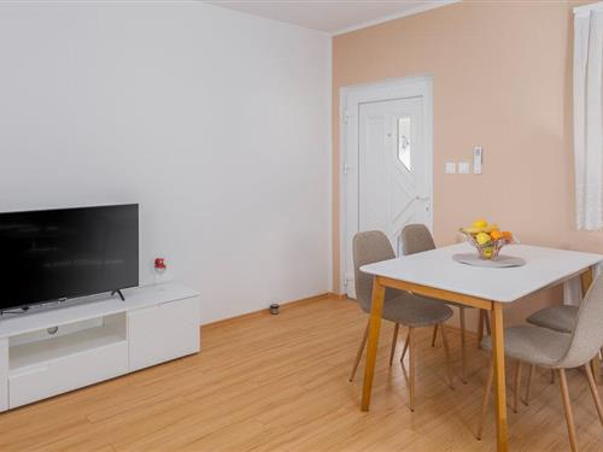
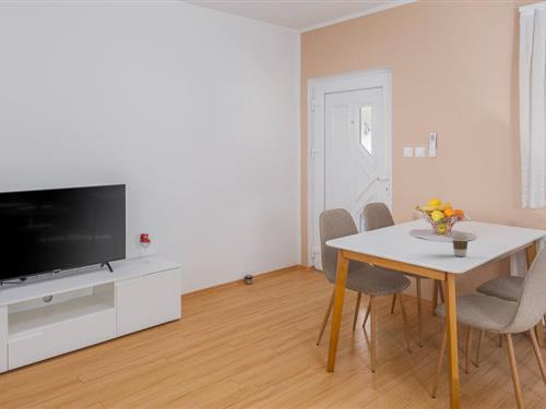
+ coffee cup (460, 243)
